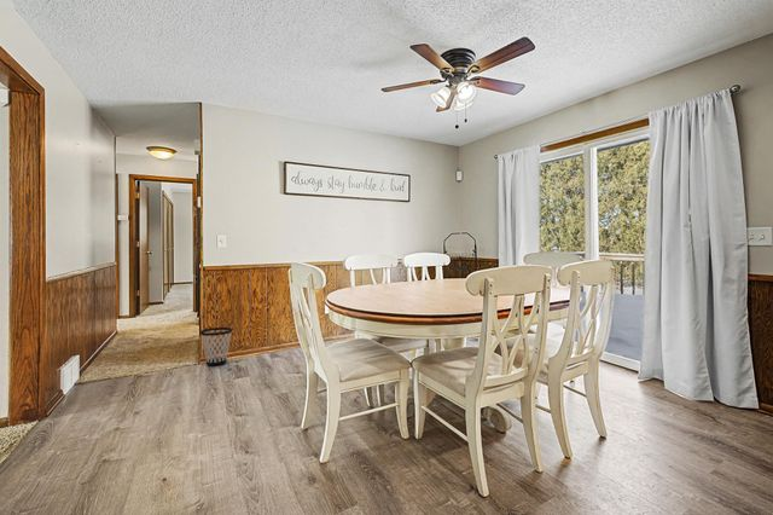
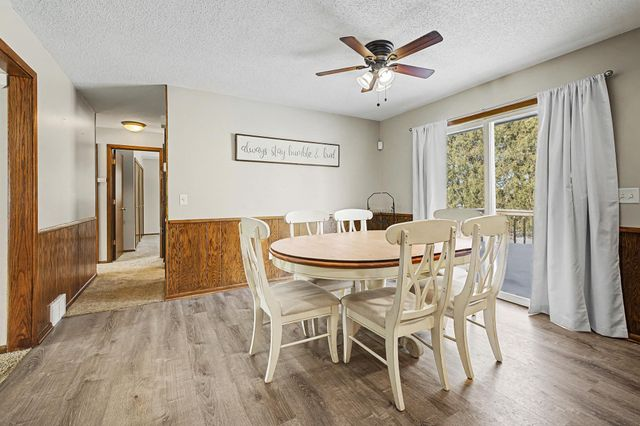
- wastebasket (216, 346)
